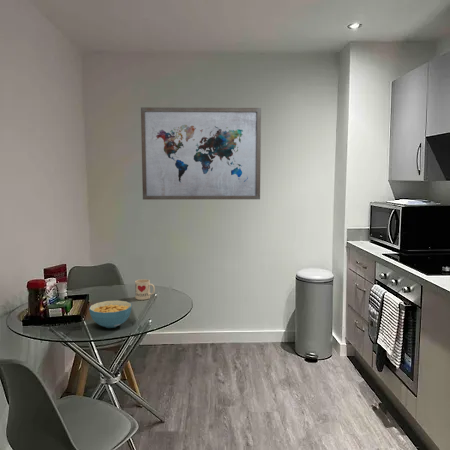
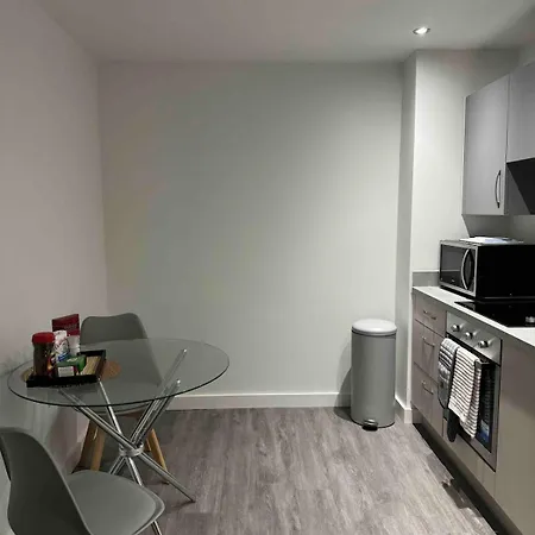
- mug (145, 289)
- wall art (201, 154)
- cereal bowl (111, 316)
